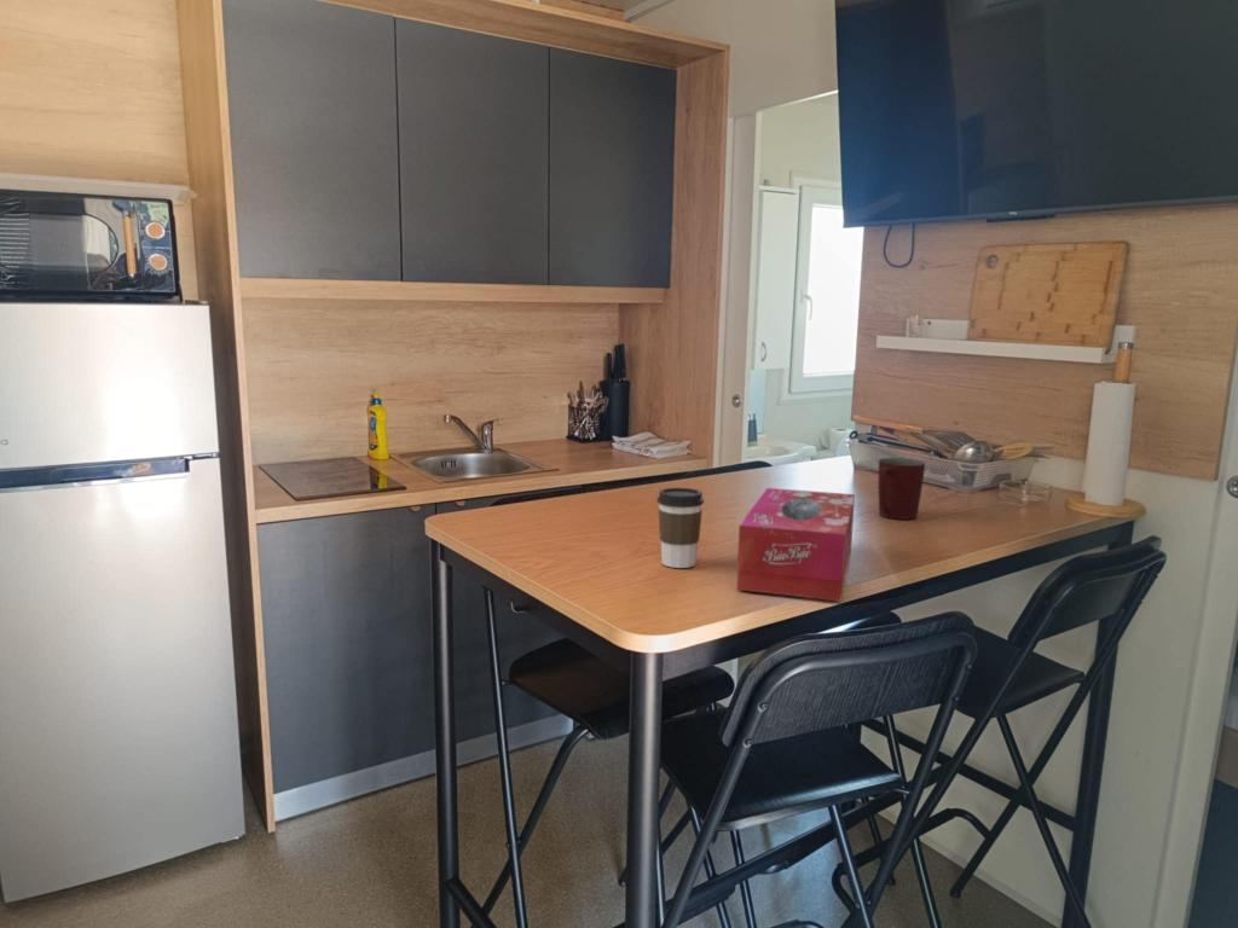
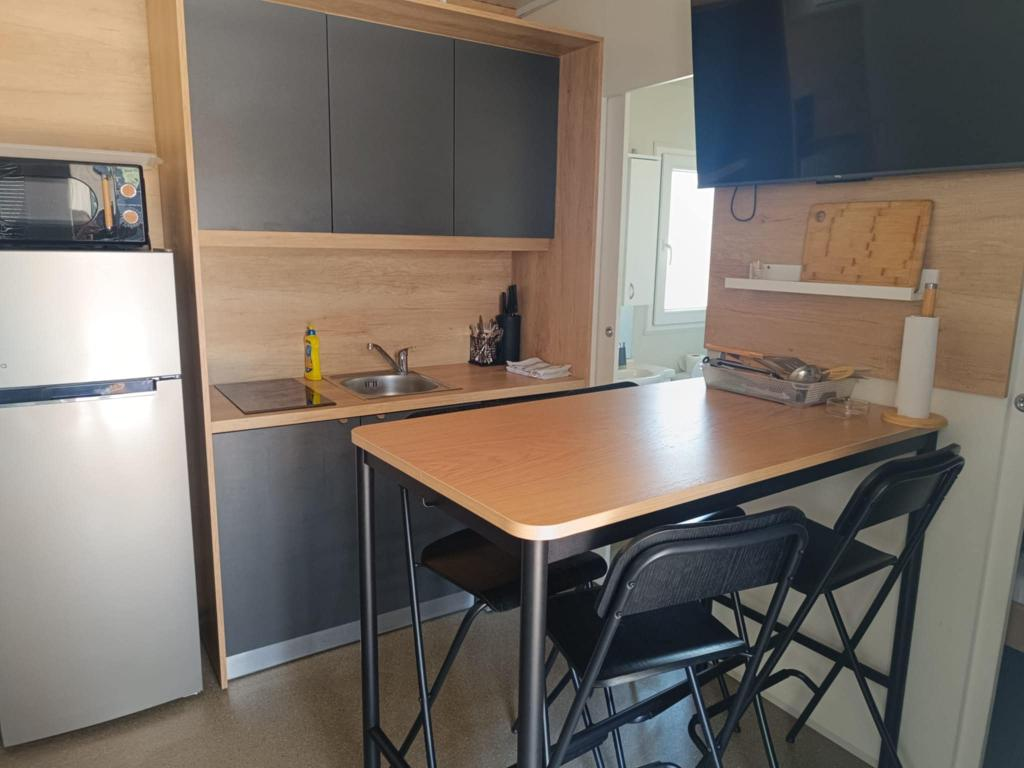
- mug (896, 489)
- tissue box (799, 538)
- coffee cup (679, 527)
